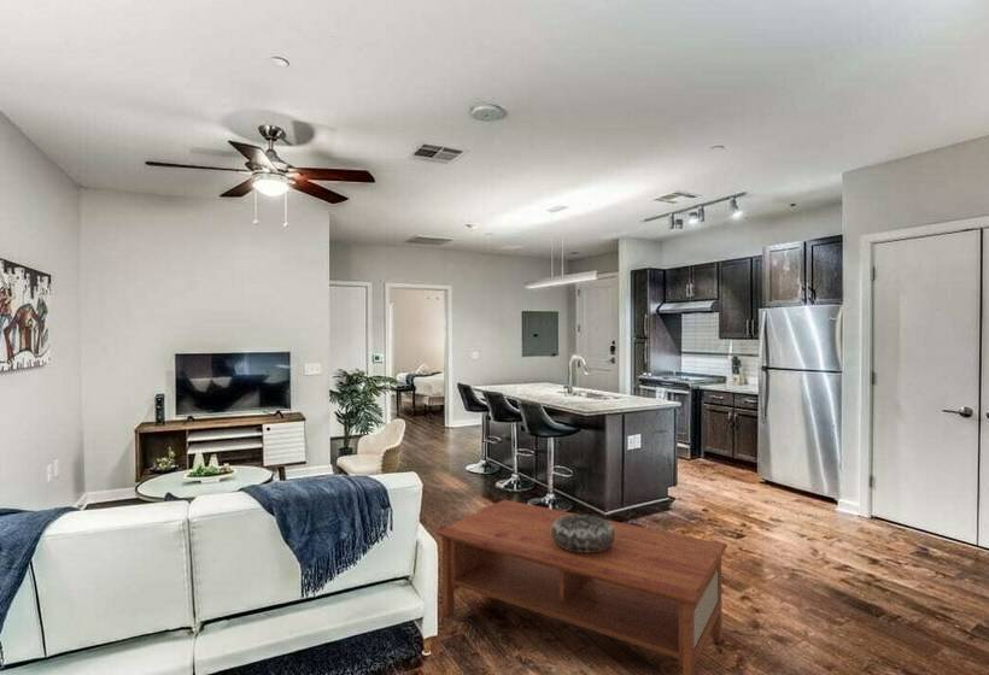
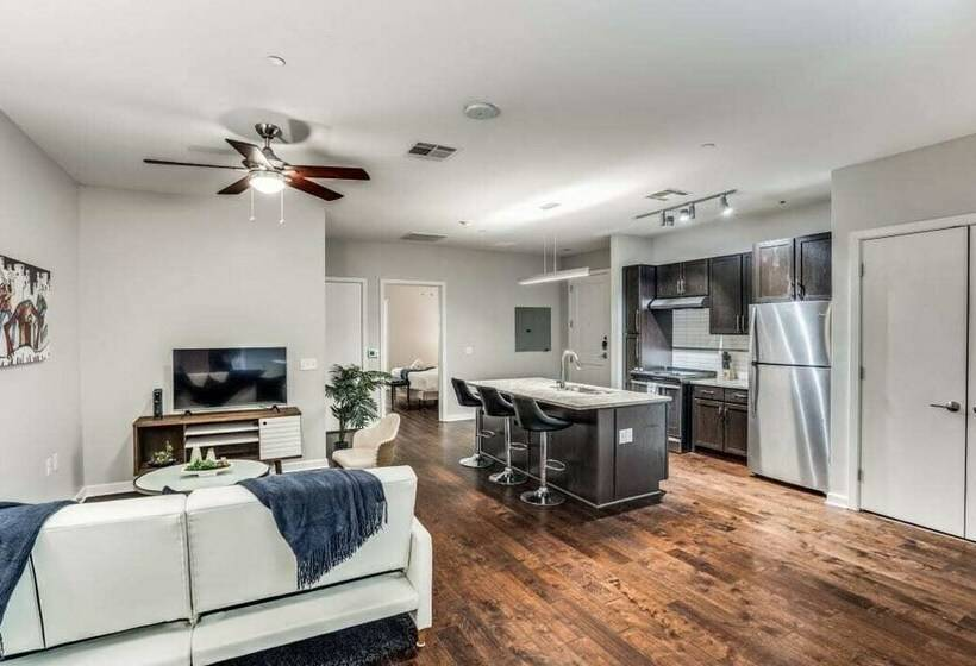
- decorative bowl (583, 533)
- coffee table (577, 581)
